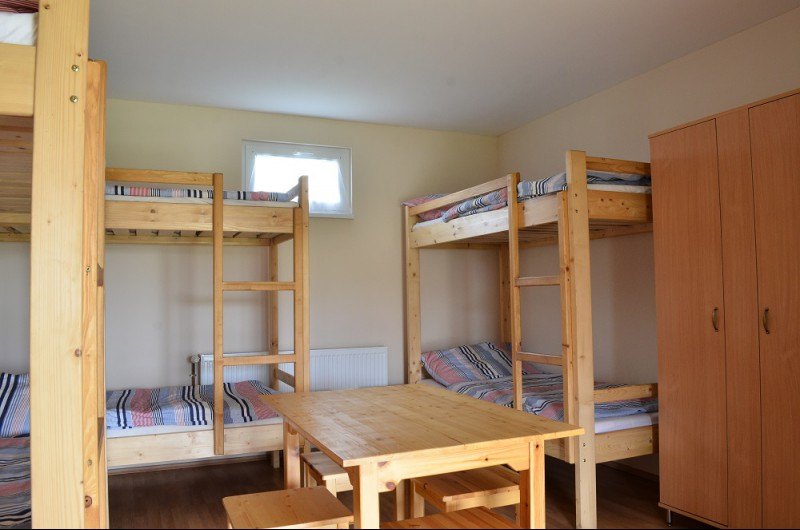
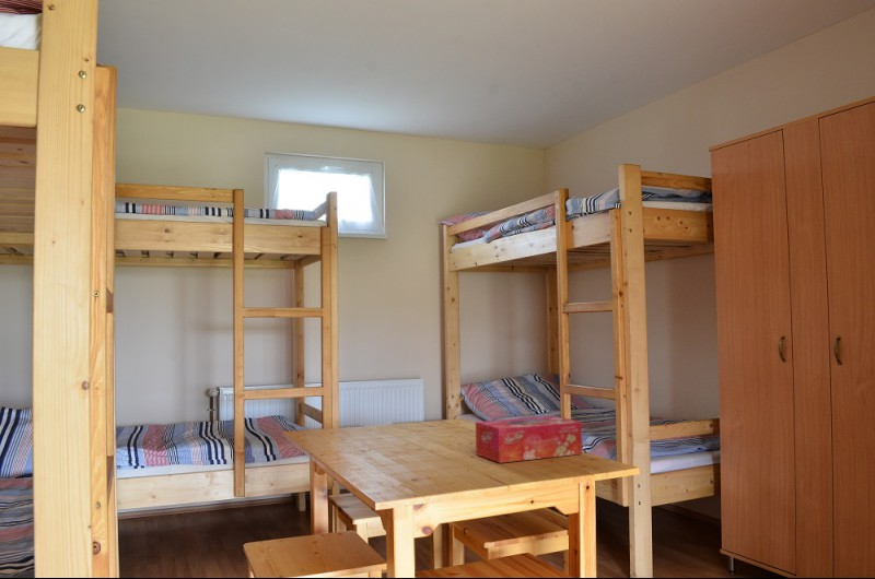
+ tissue box (528, 437)
